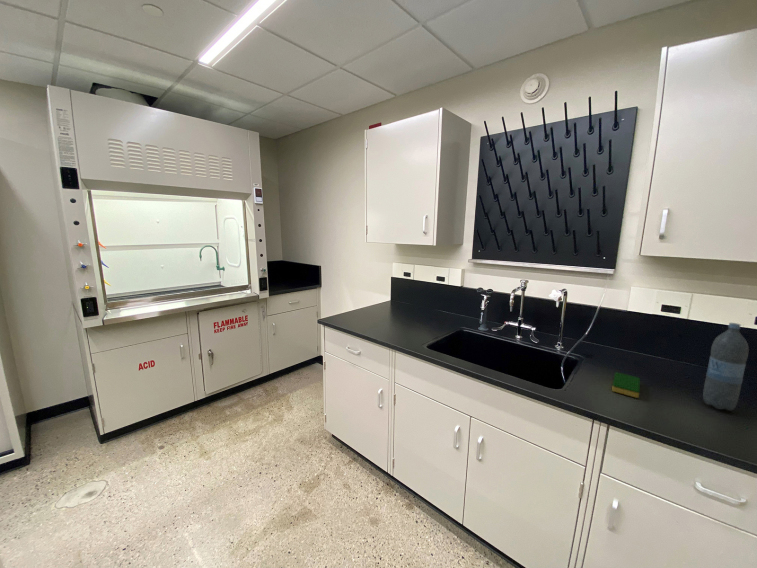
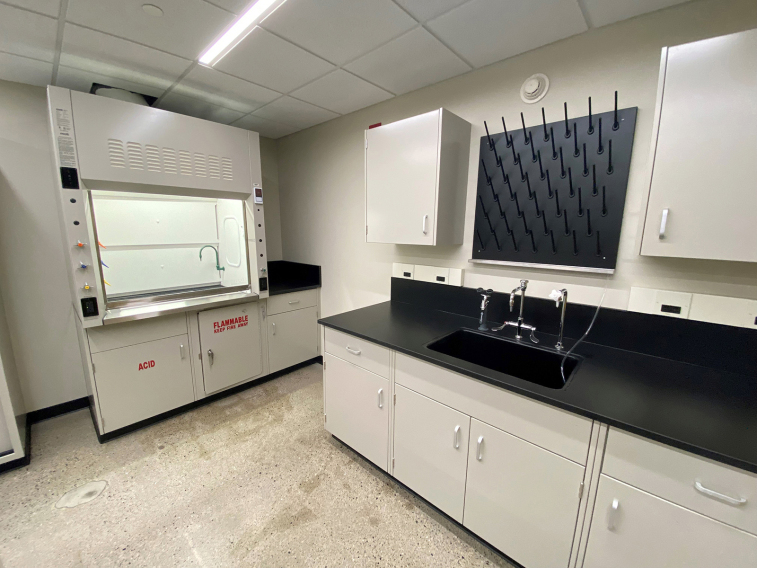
- dish sponge (626, 384)
- water bottle (726, 366)
